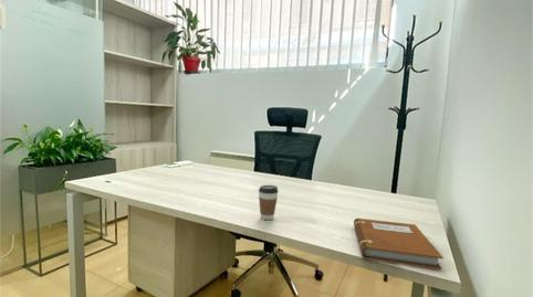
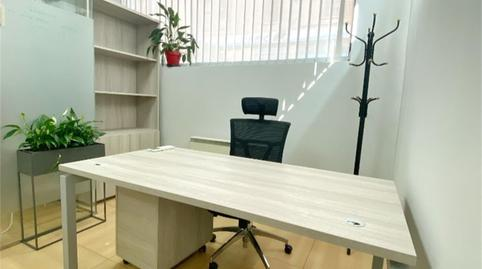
- notebook (390, 238)
- coffee cup (268, 202)
